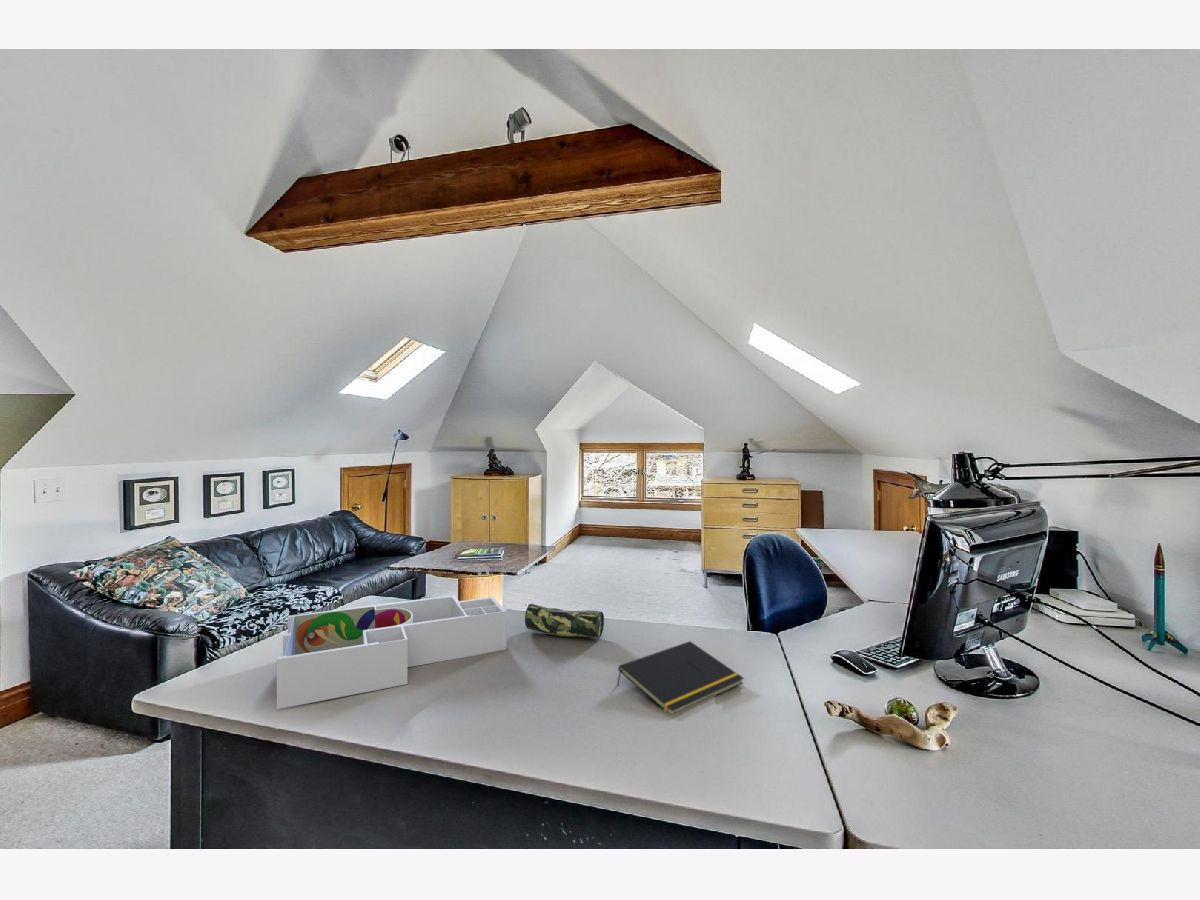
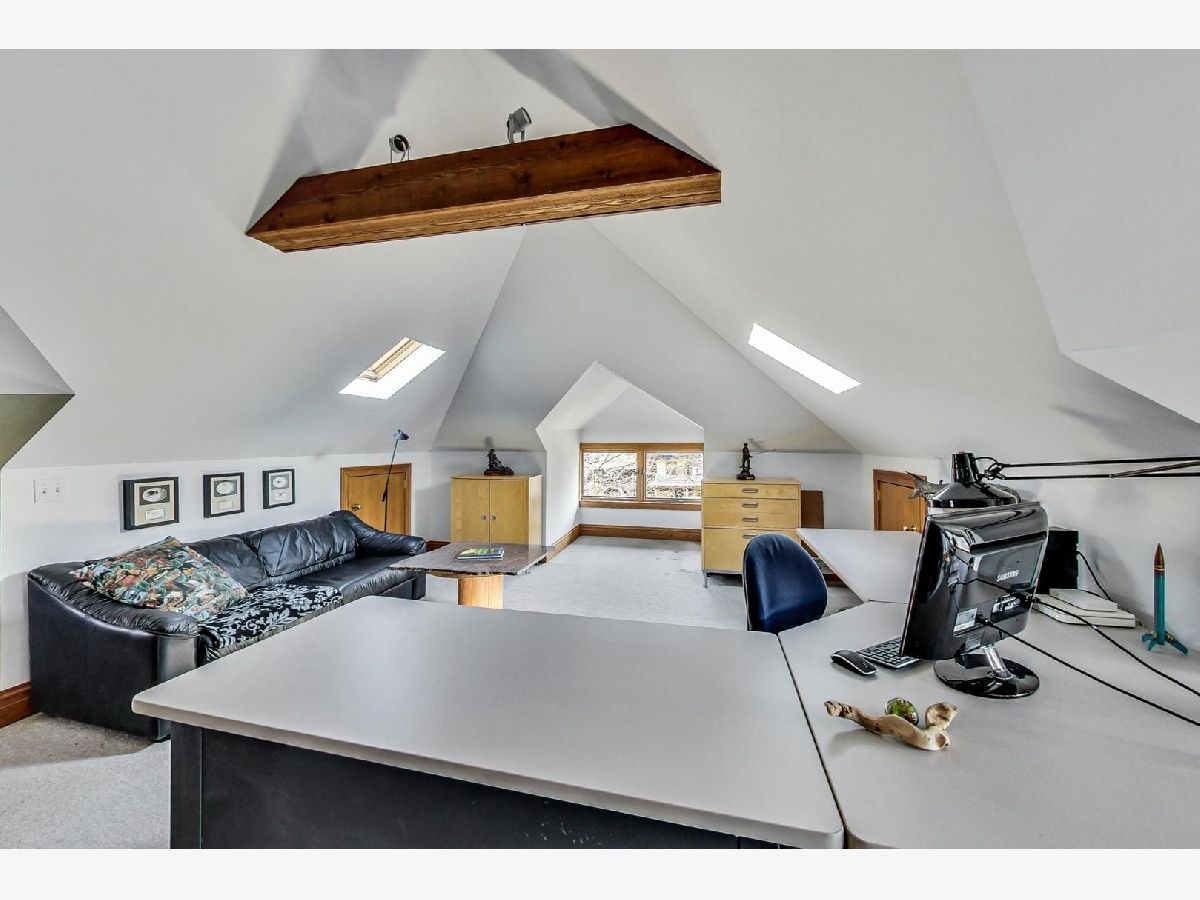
- notepad (681, 674)
- desk organizer (401, 639)
- pencil case (562, 621)
